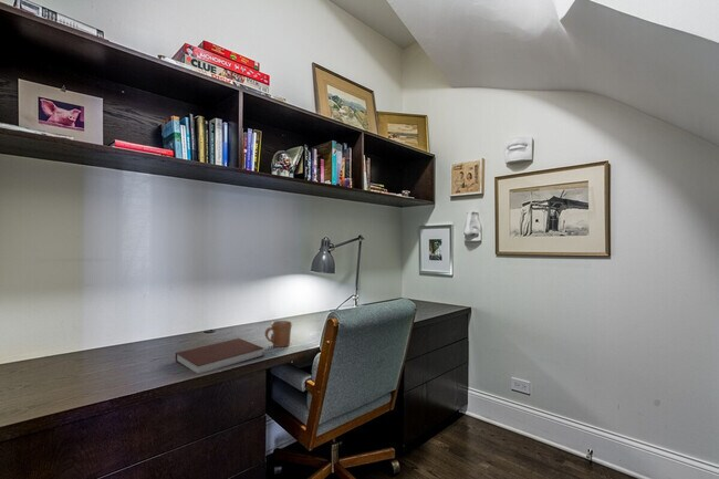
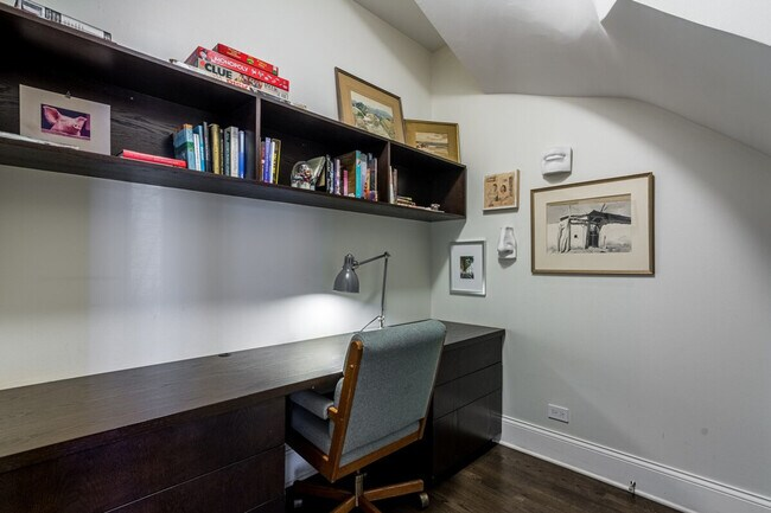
- mug (278, 334)
- notebook (220, 354)
